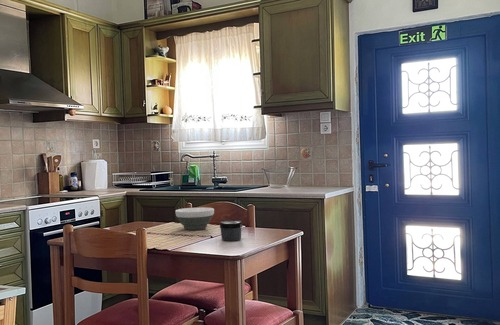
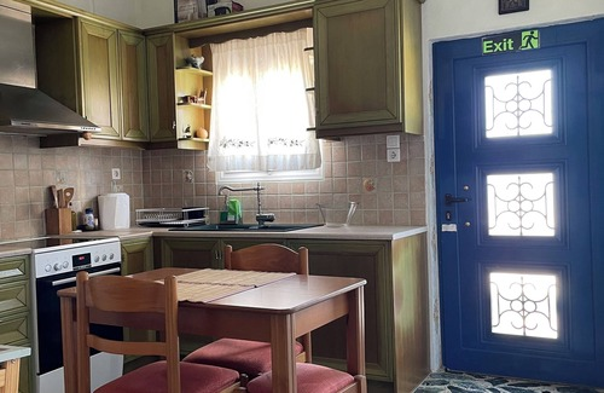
- jar (231, 230)
- bowl (195, 219)
